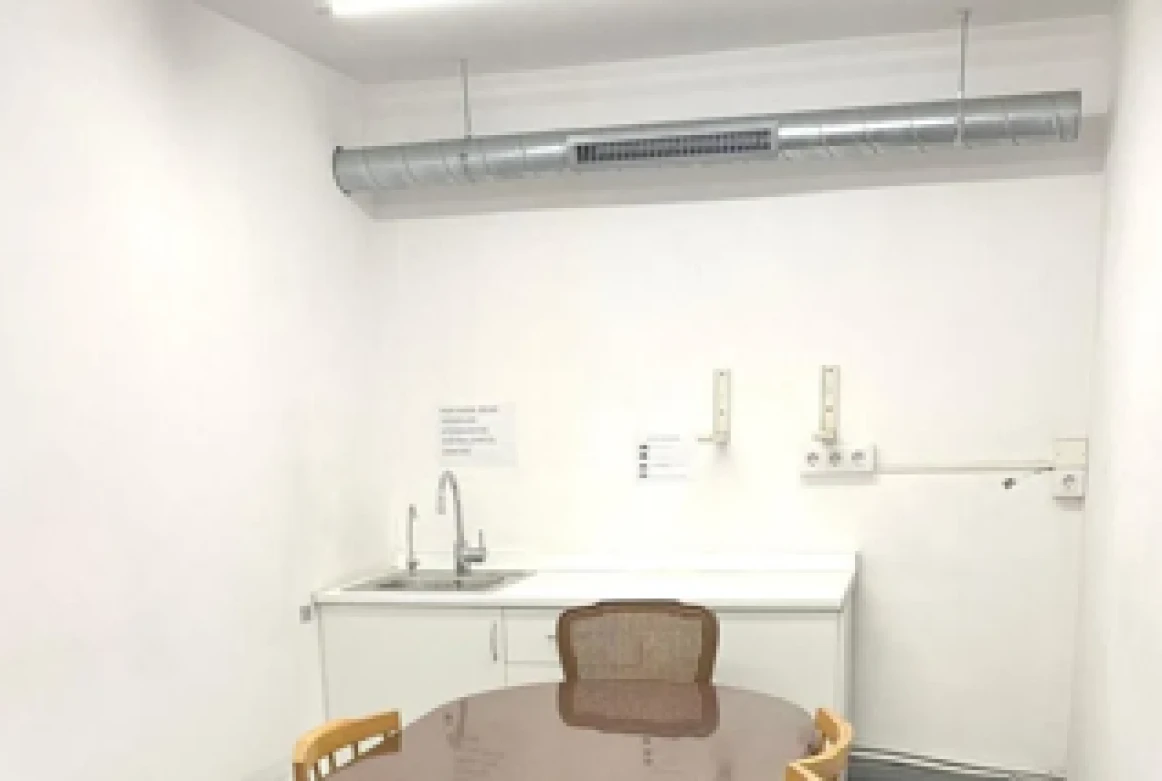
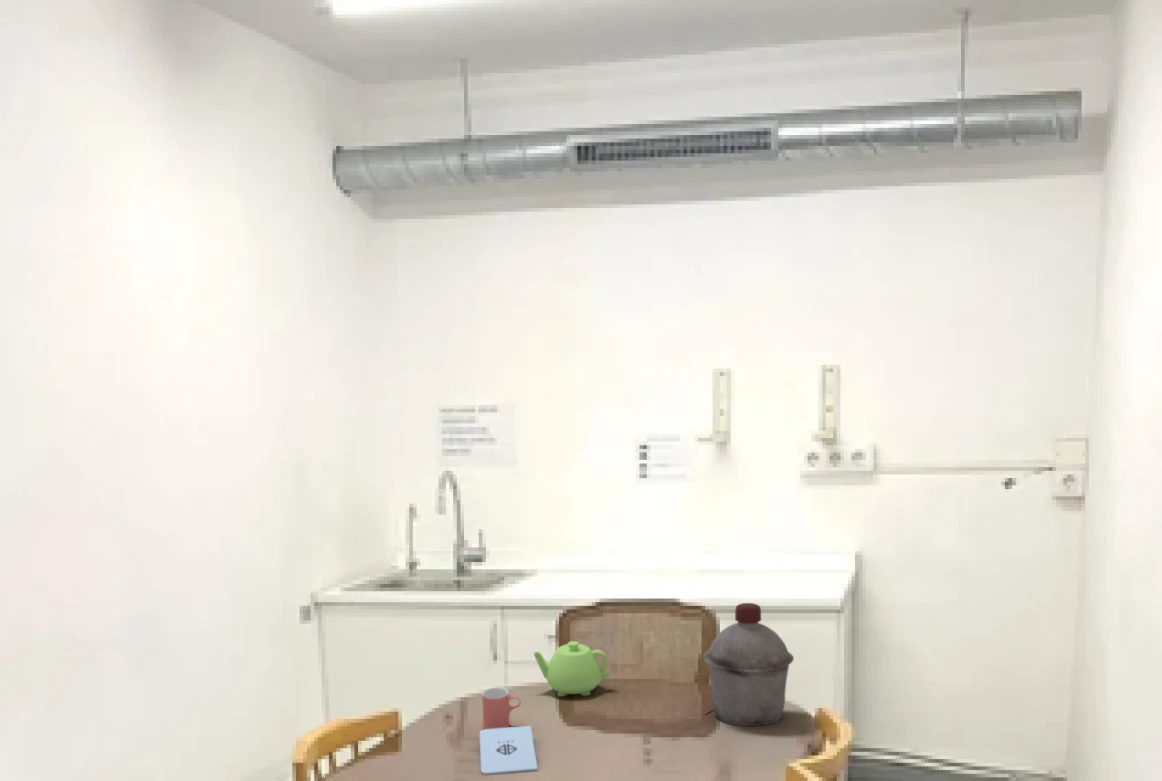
+ notepad (507, 751)
+ cup (501, 708)
+ teapot (571, 666)
+ canister (748, 660)
